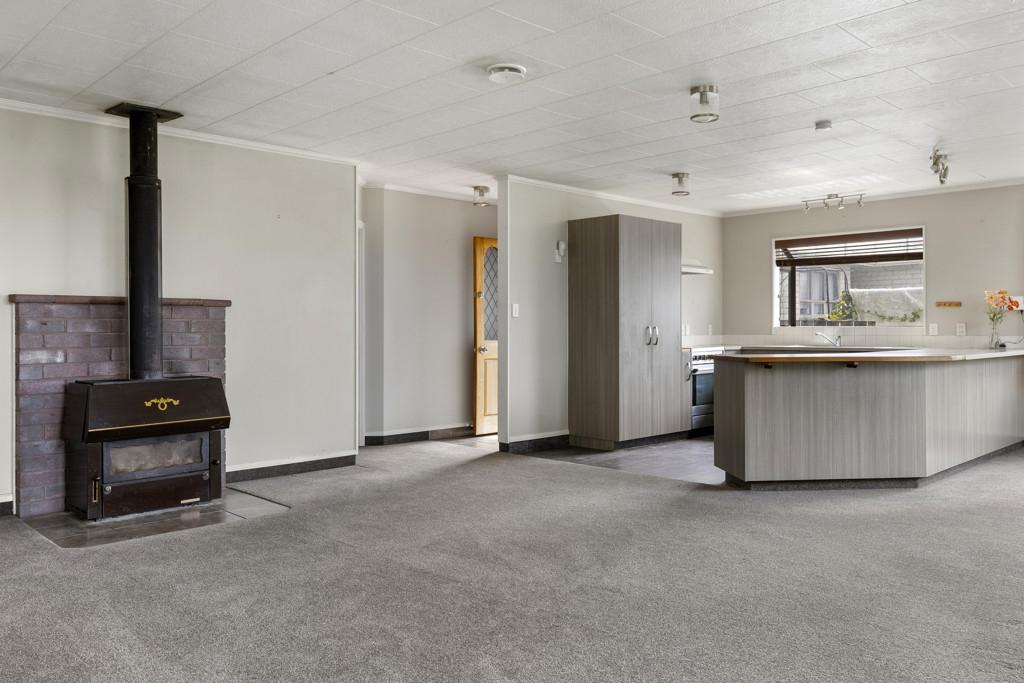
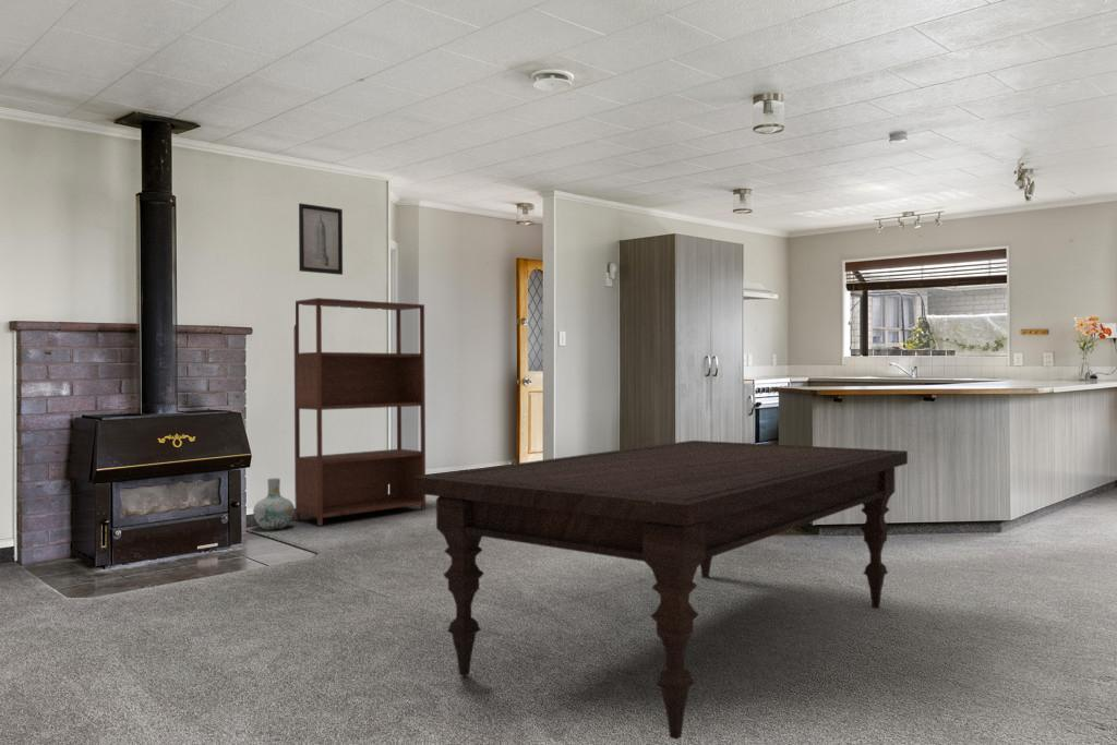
+ dining table (690, 549)
+ wall art (321, 239)
+ vase (274, 503)
+ bookshelf (361, 407)
